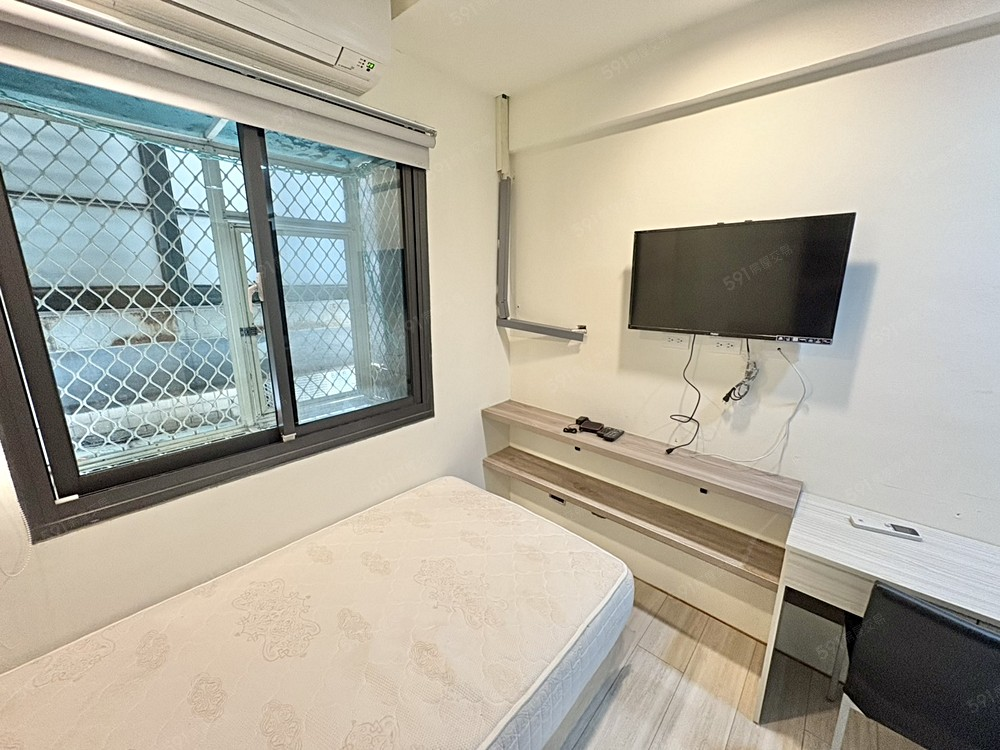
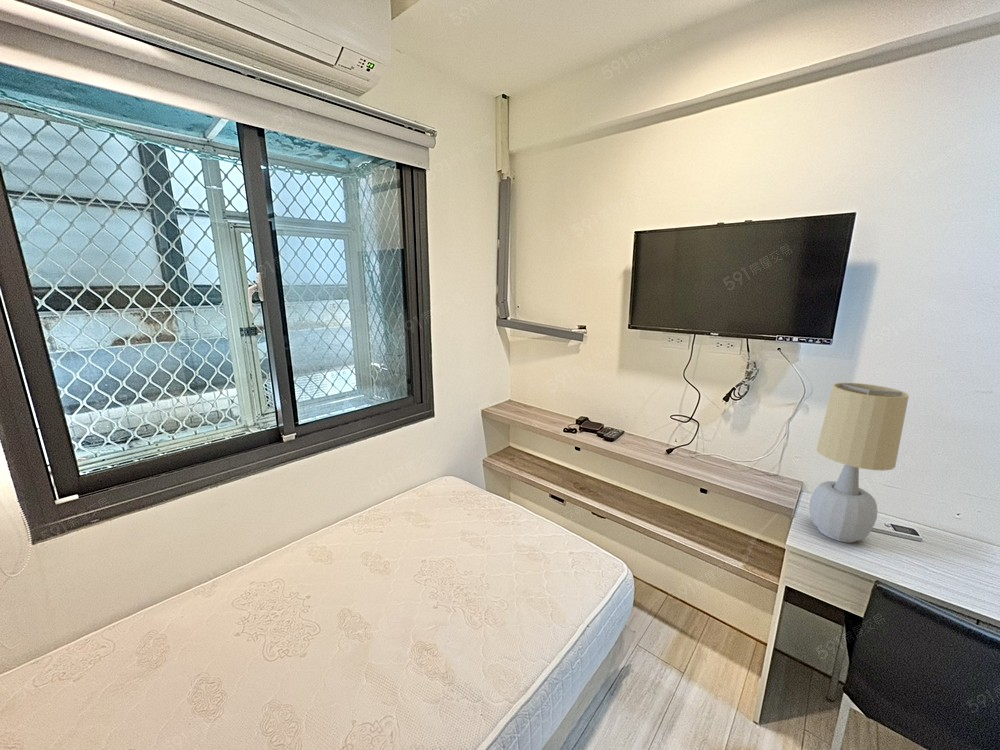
+ table lamp (852, 464)
